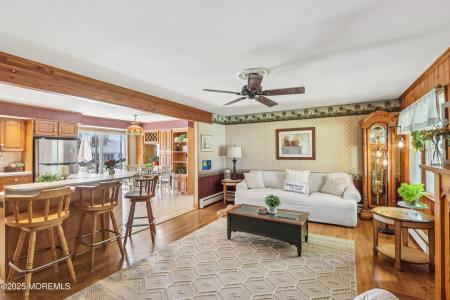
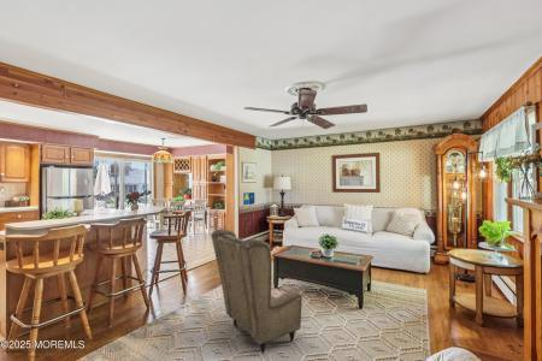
+ armchair (255, 283)
